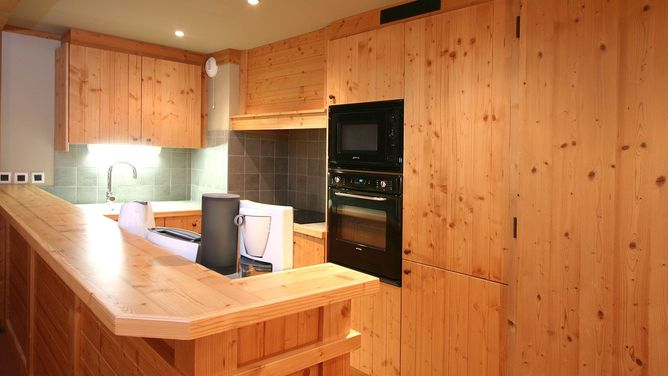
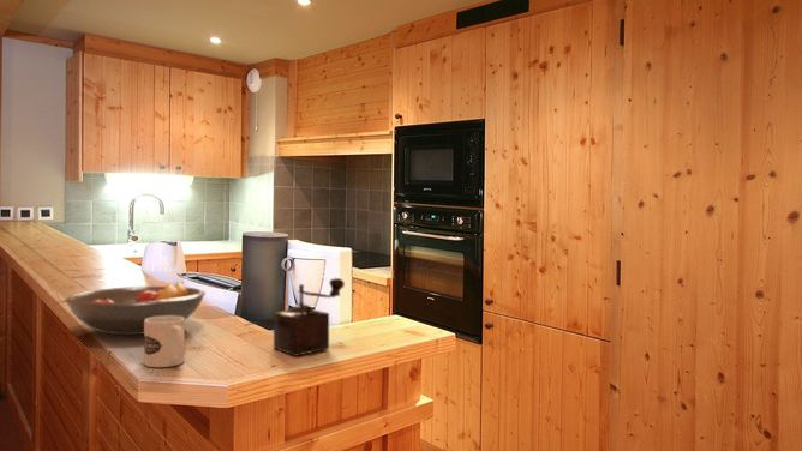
+ mug (168, 342)
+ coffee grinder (310, 312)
+ fruit bowl (138, 307)
